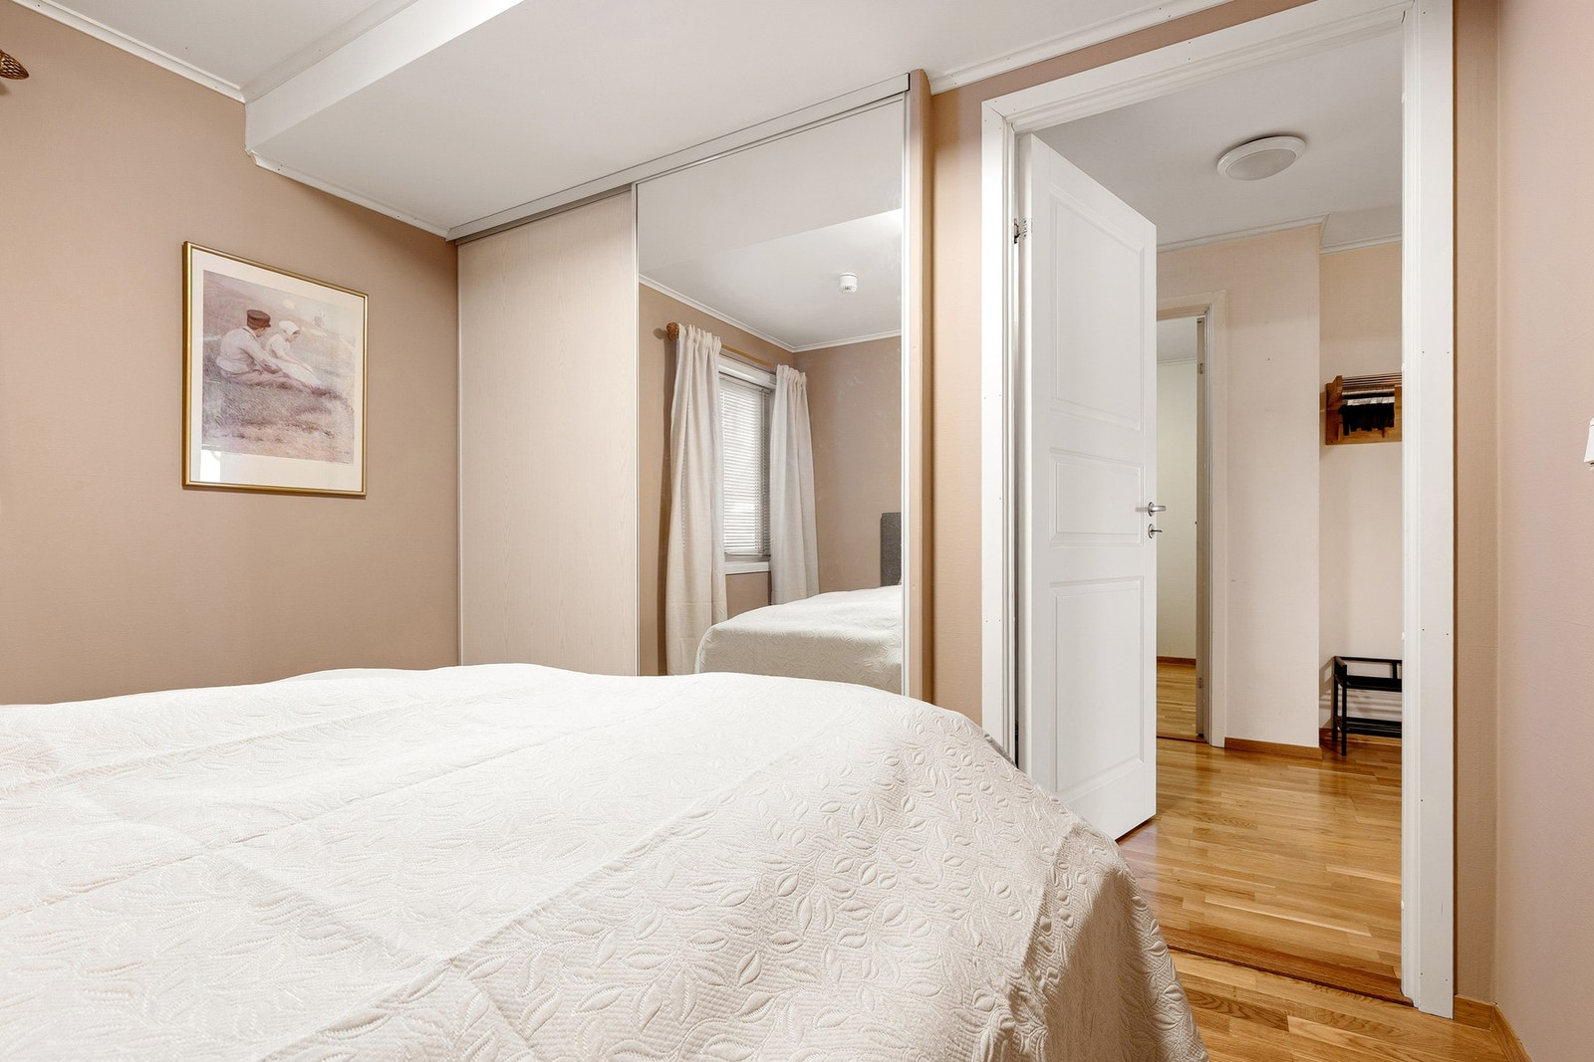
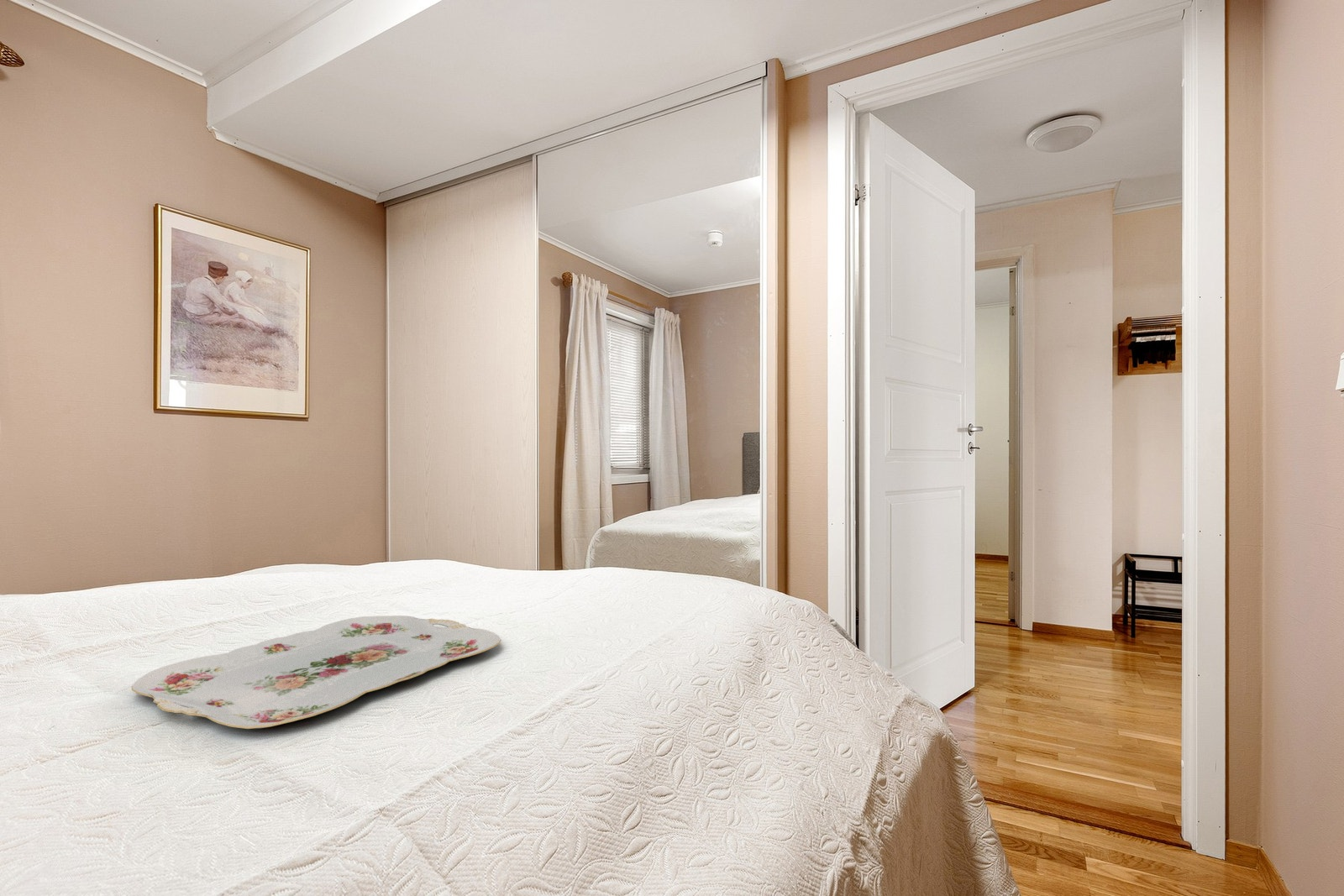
+ serving tray (336, 661)
